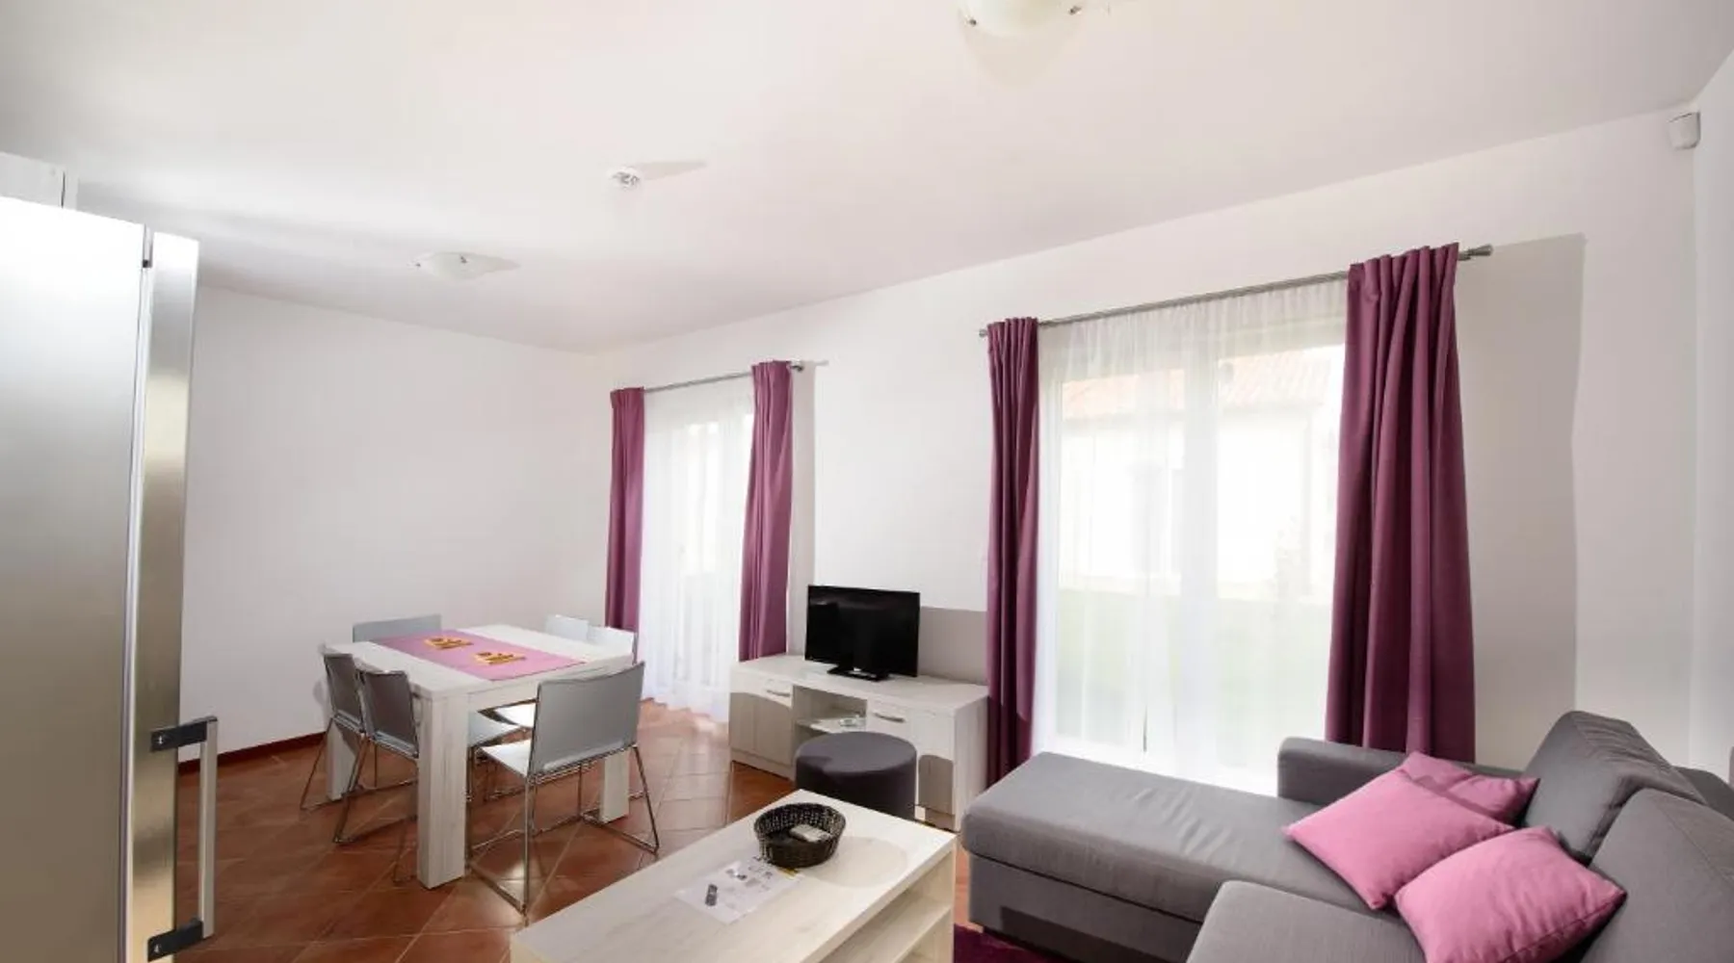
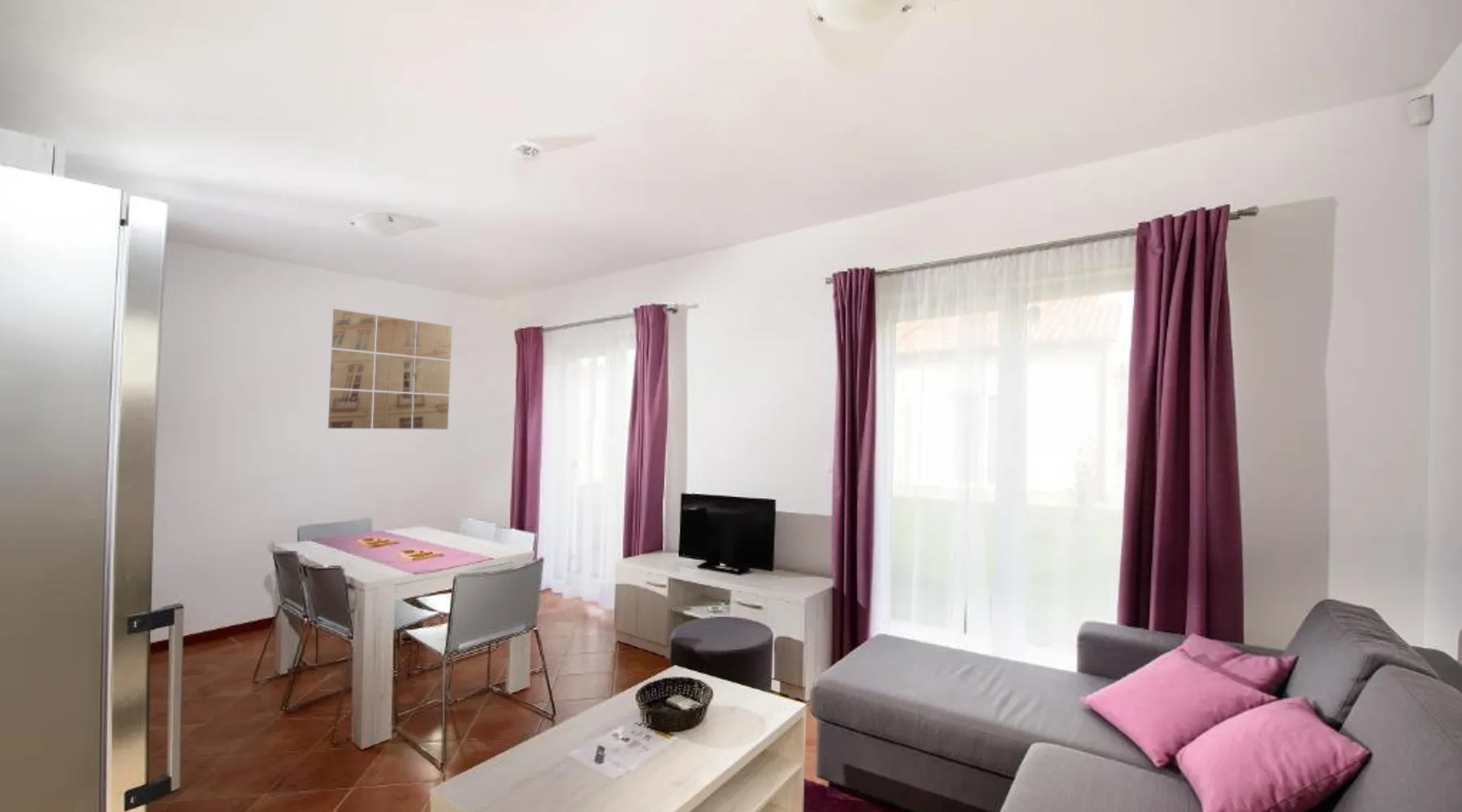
+ wall art (394, 373)
